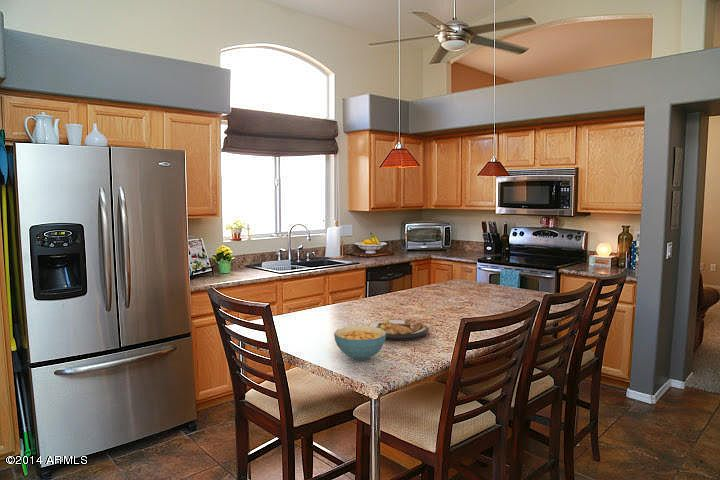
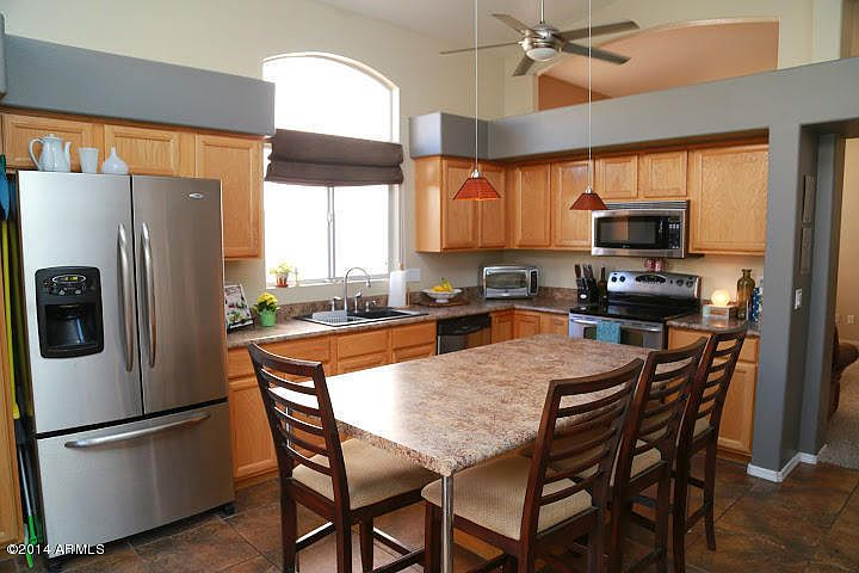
- plate (397, 326)
- cereal bowl (360, 345)
